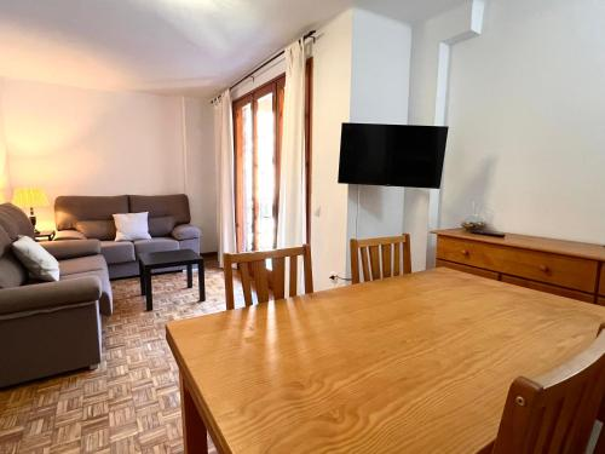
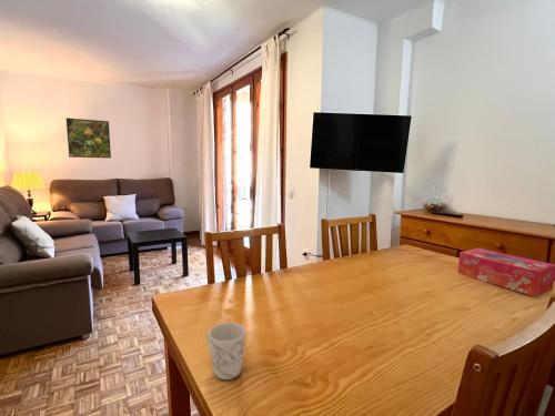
+ mug (223, 348)
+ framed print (89, 139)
+ tissue box (503, 270)
